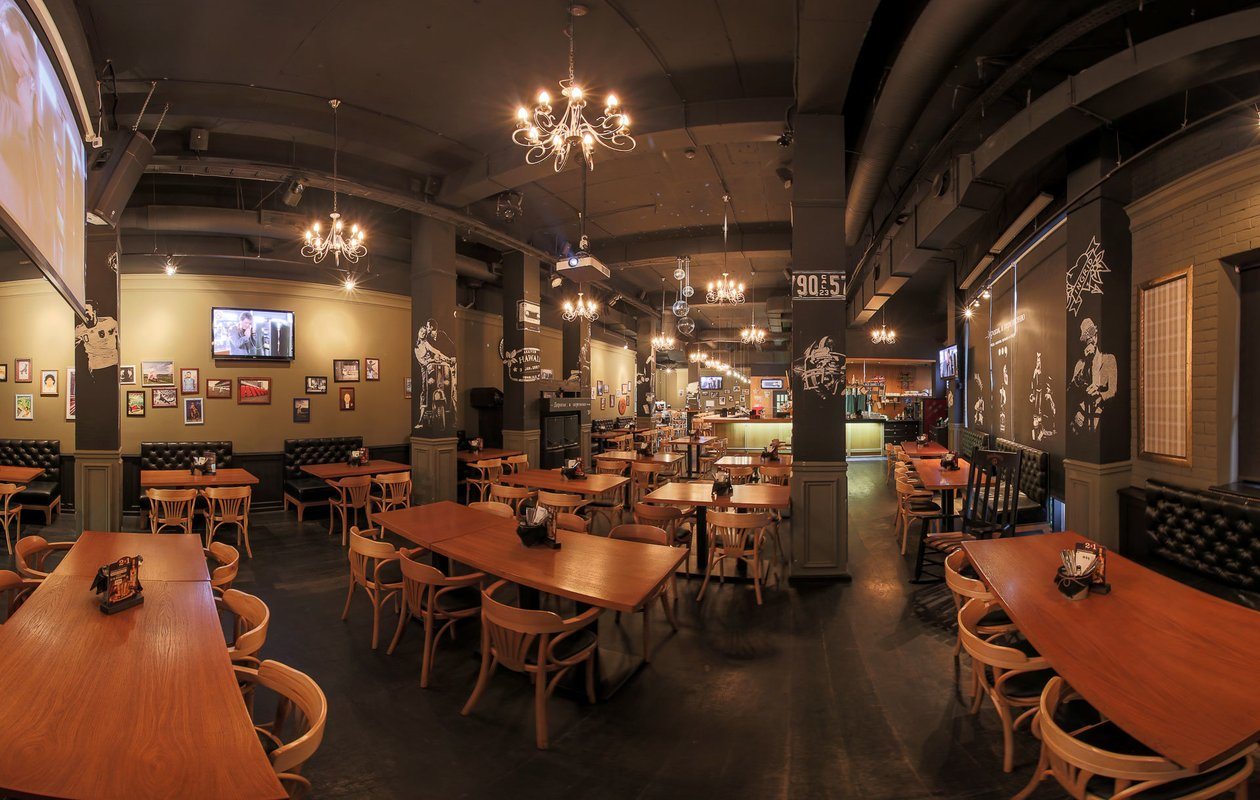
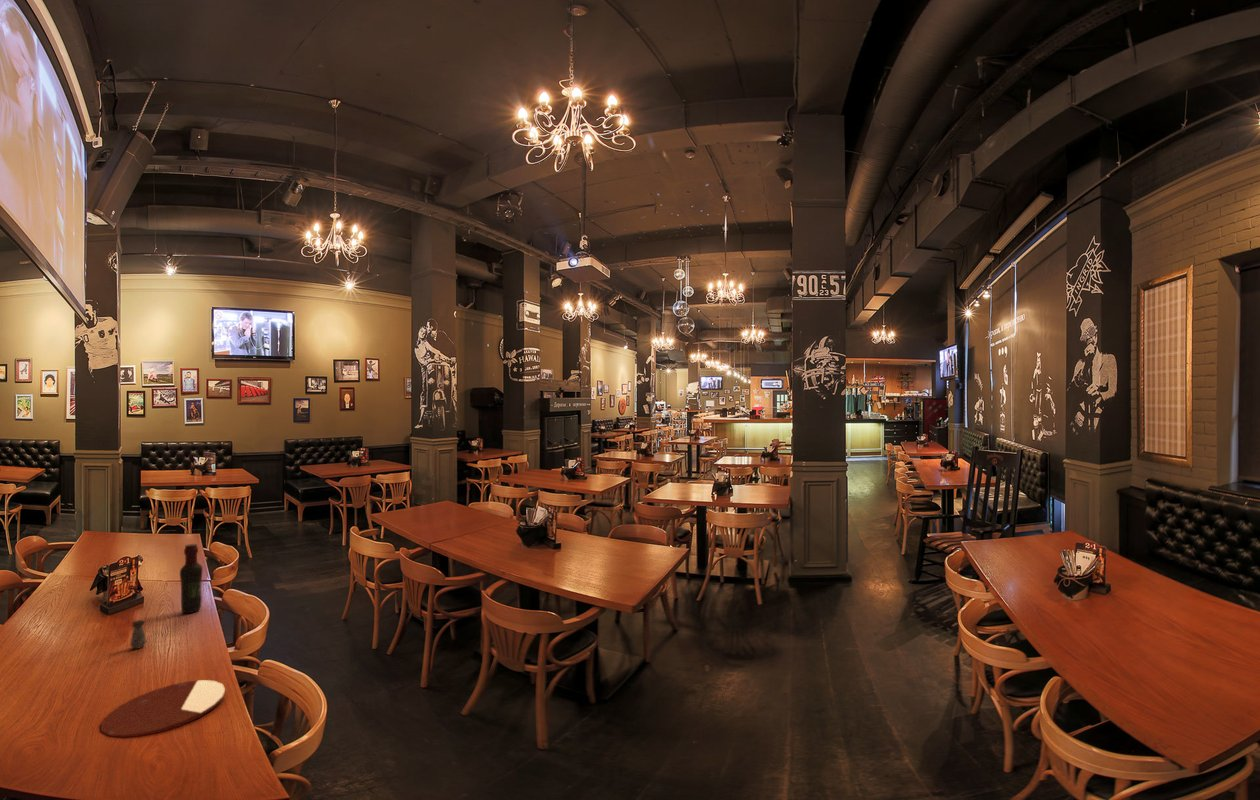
+ wine bottle (191, 577)
+ plate (166, 707)
+ salt shaker (138, 633)
